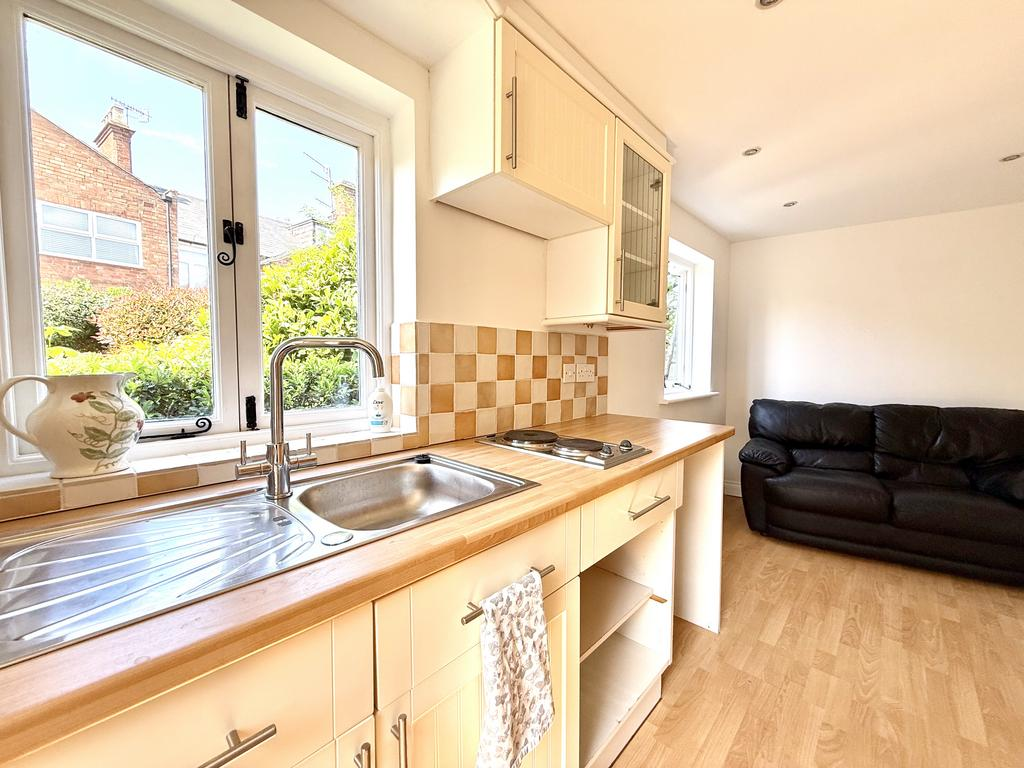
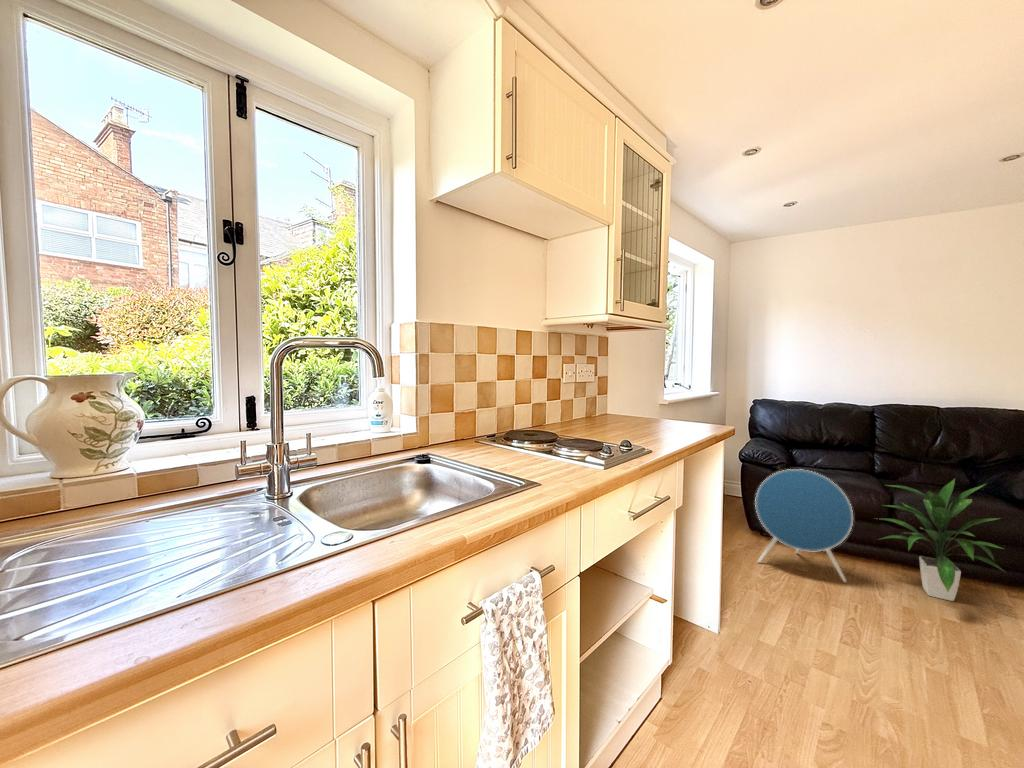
+ speaker (800, 517)
+ indoor plant (938, 537)
